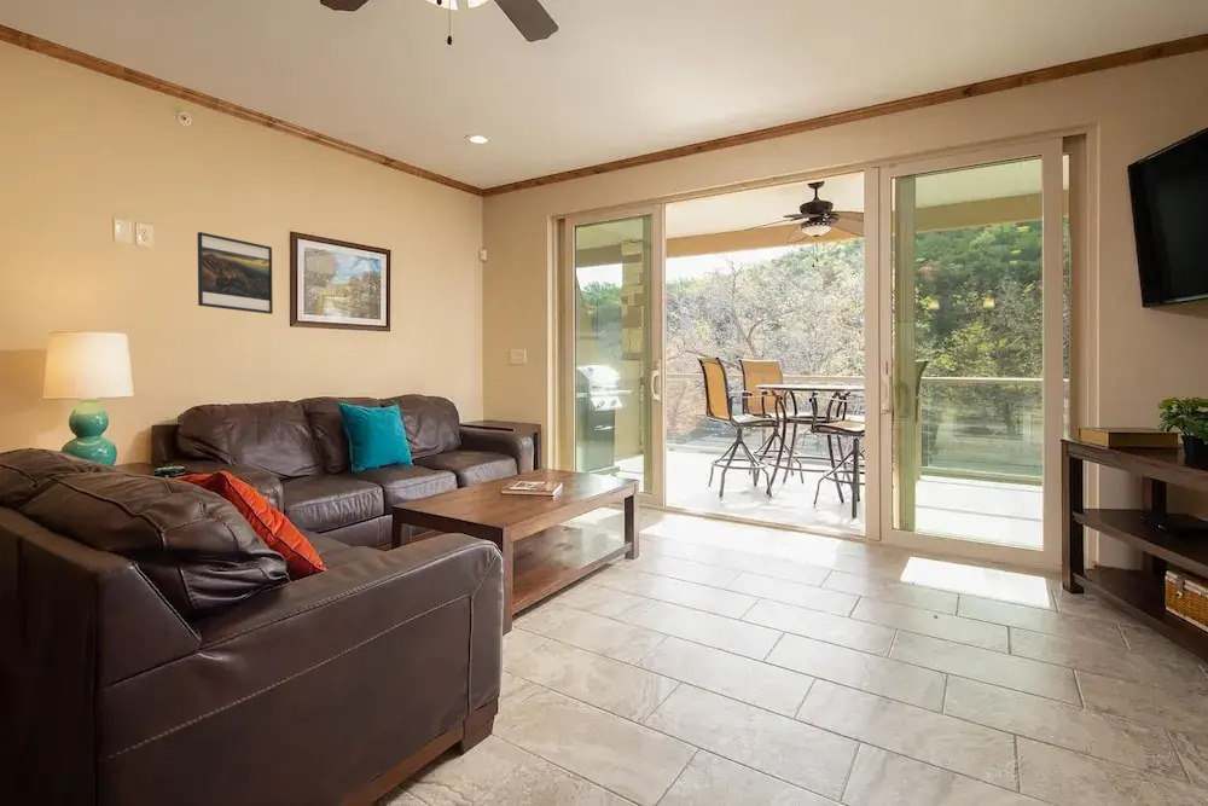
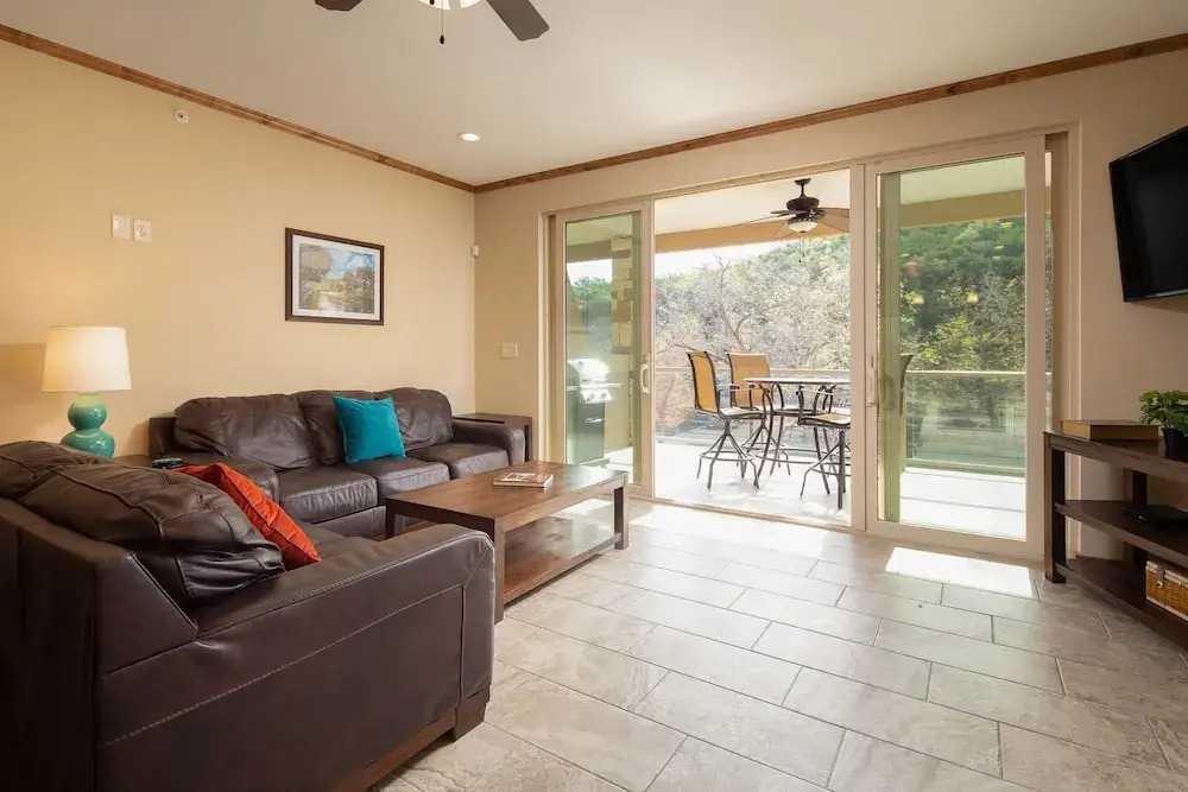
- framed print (237, 274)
